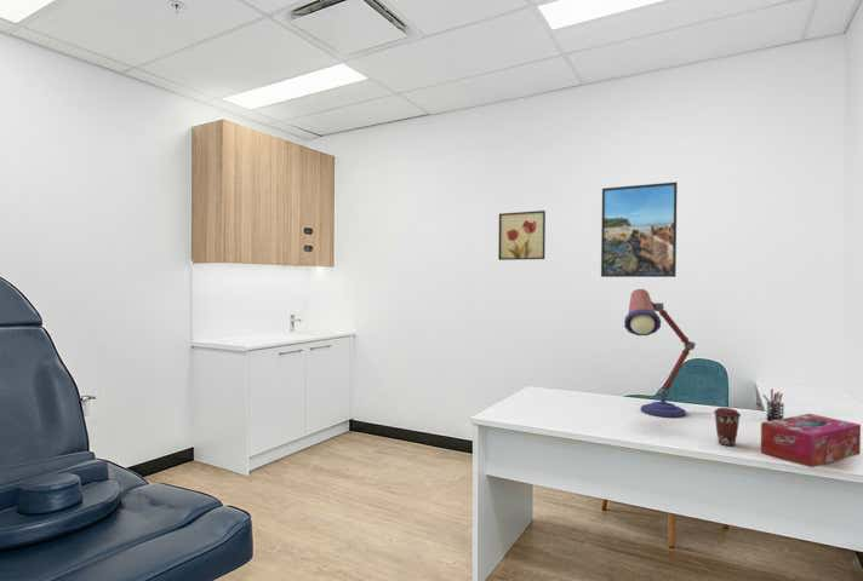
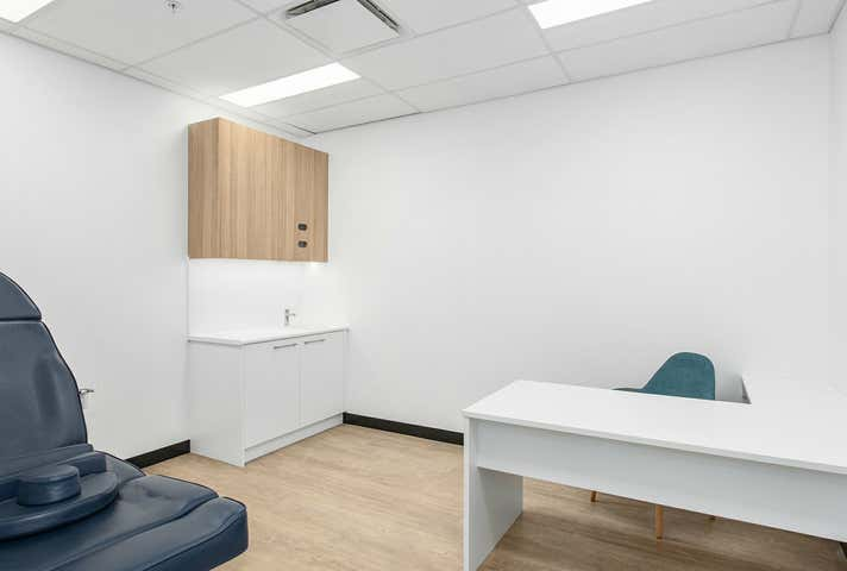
- wall art (521, 236)
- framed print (638, 231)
- desk lamp (652, 333)
- coffee cup (726, 426)
- tissue box (810, 438)
- pen holder (772, 404)
